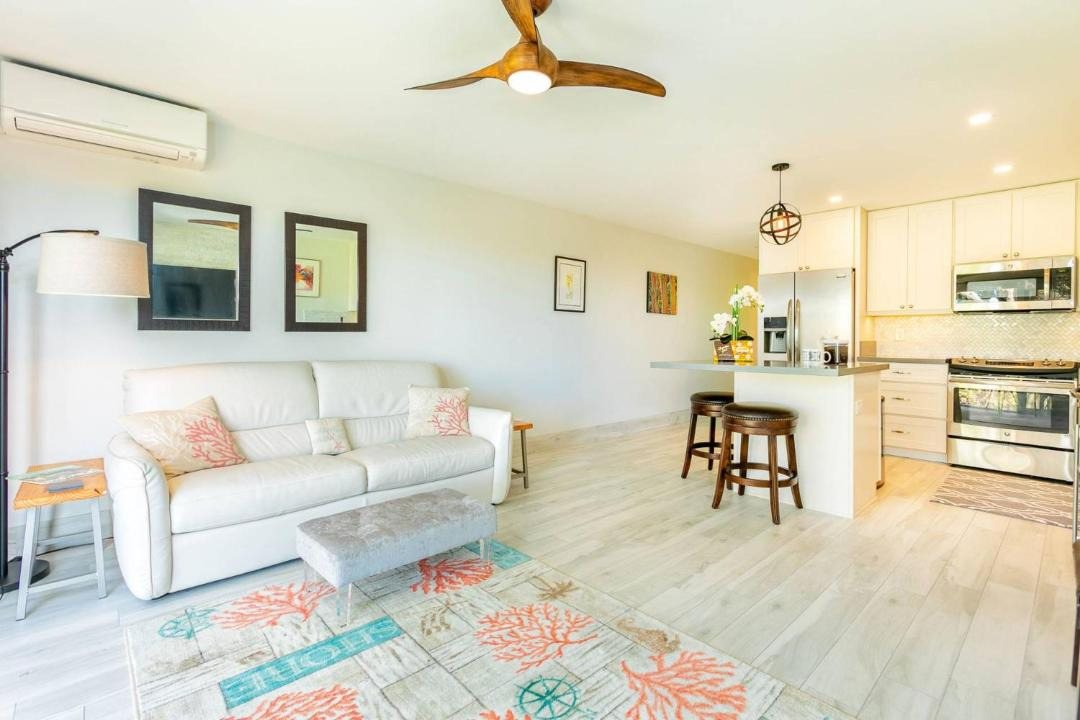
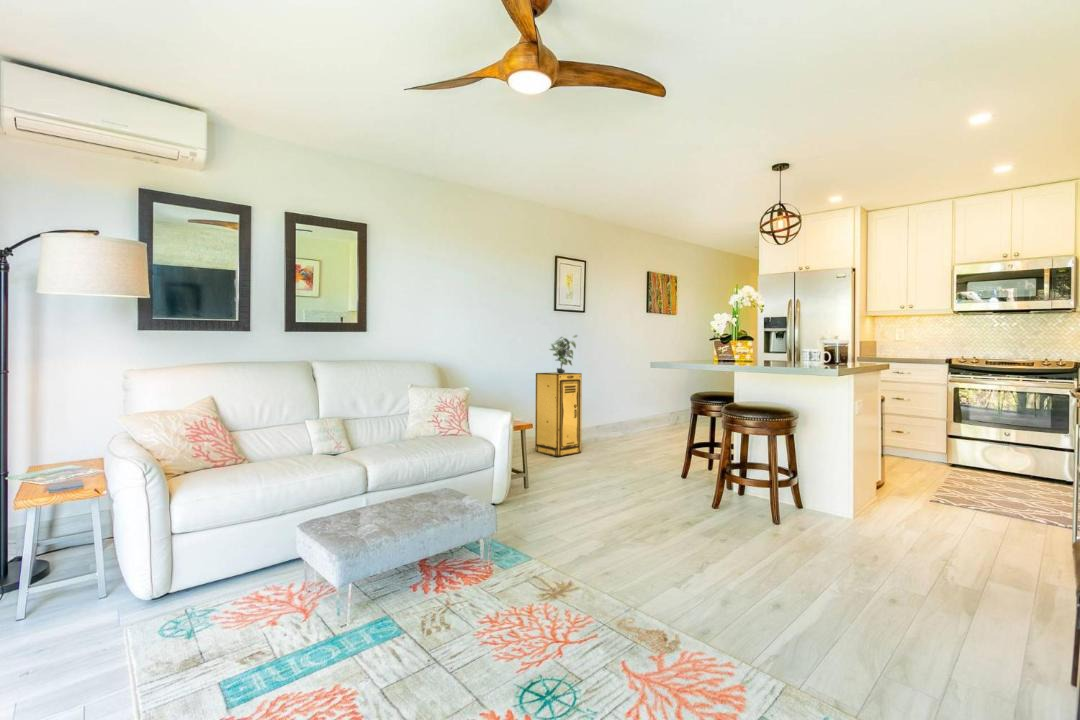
+ potted plant (563, 353)
+ storage cabinet (558, 412)
